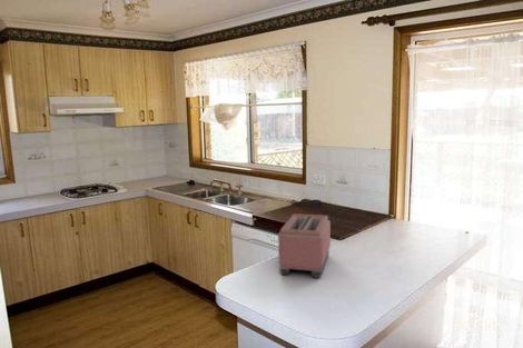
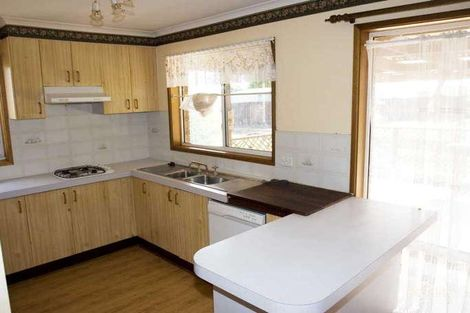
- toaster (306, 241)
